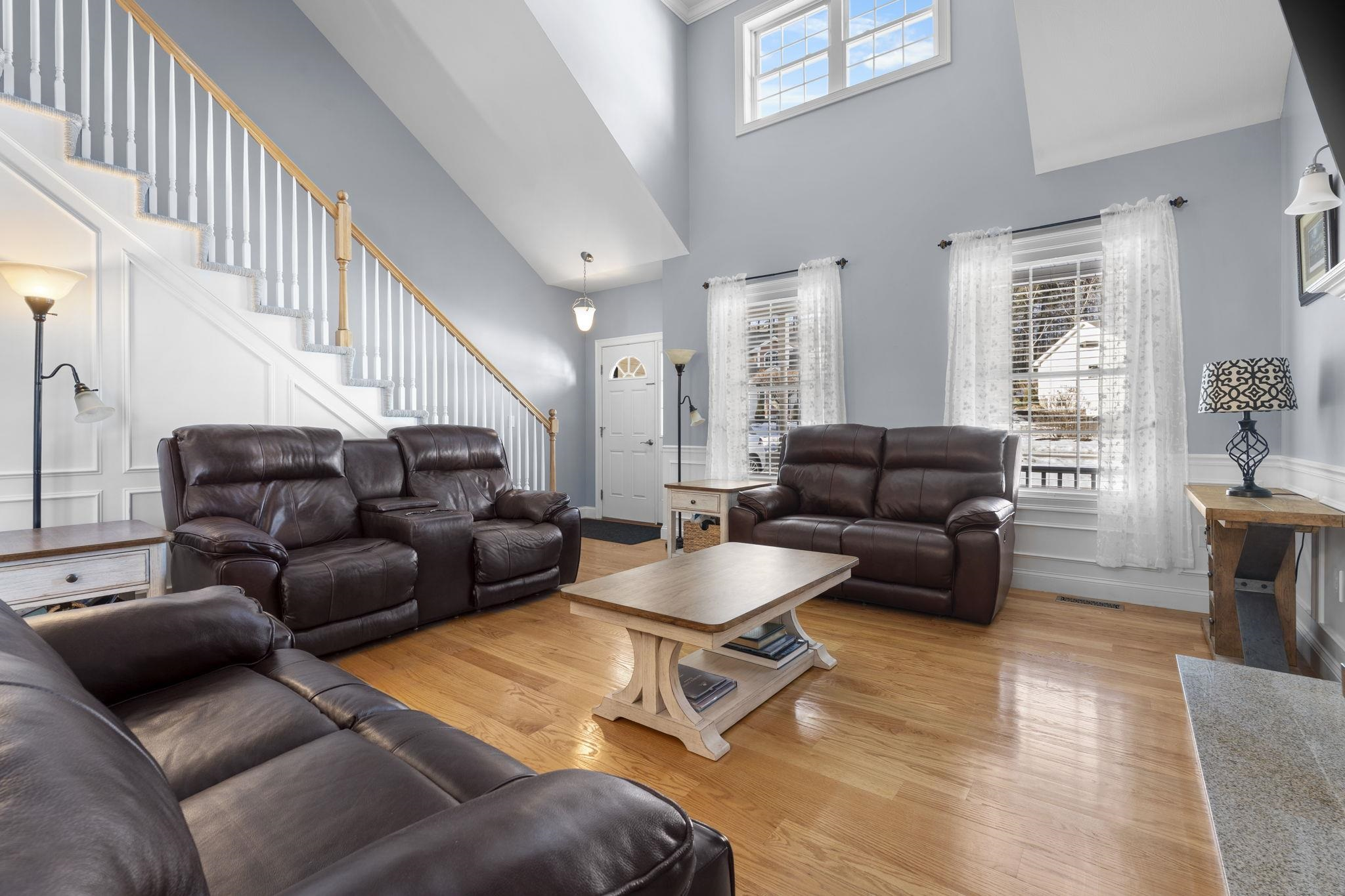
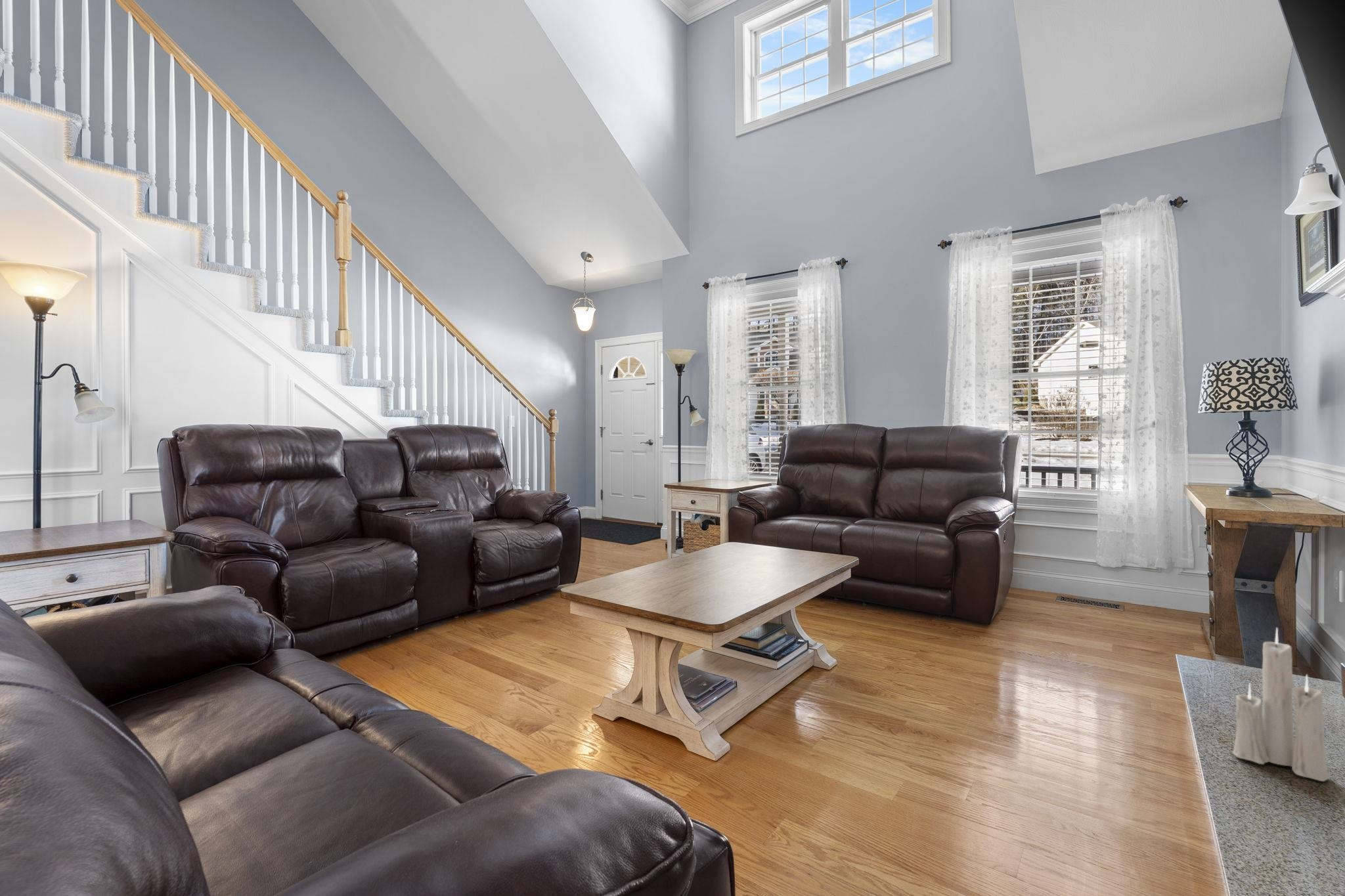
+ candle (1277, 693)
